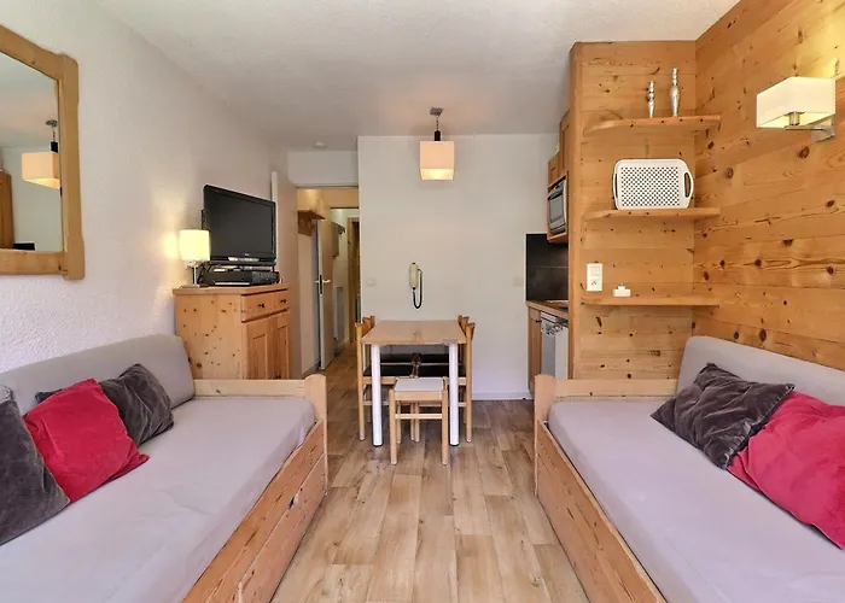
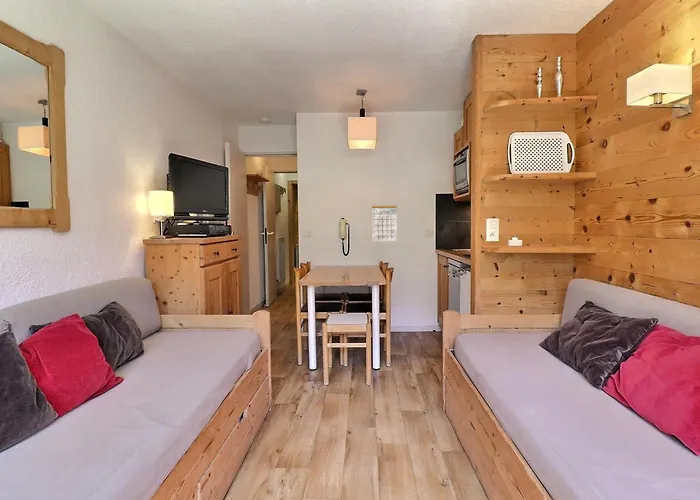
+ calendar (384, 219)
